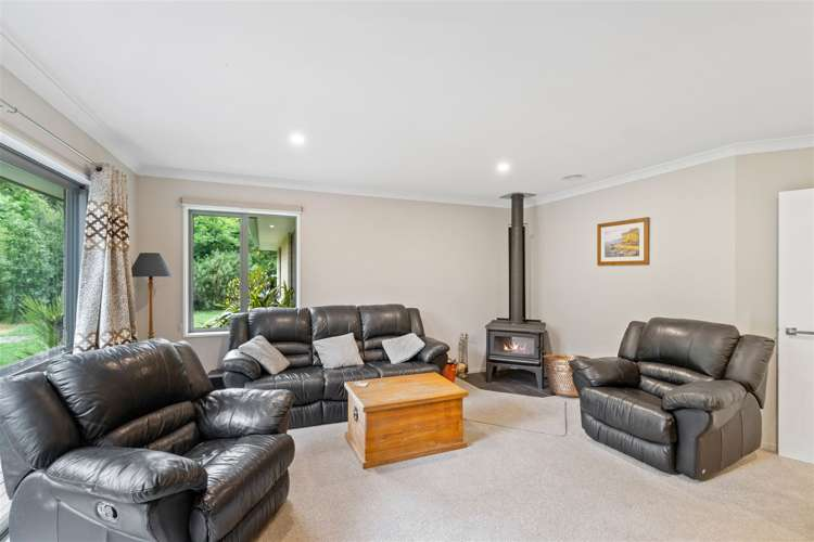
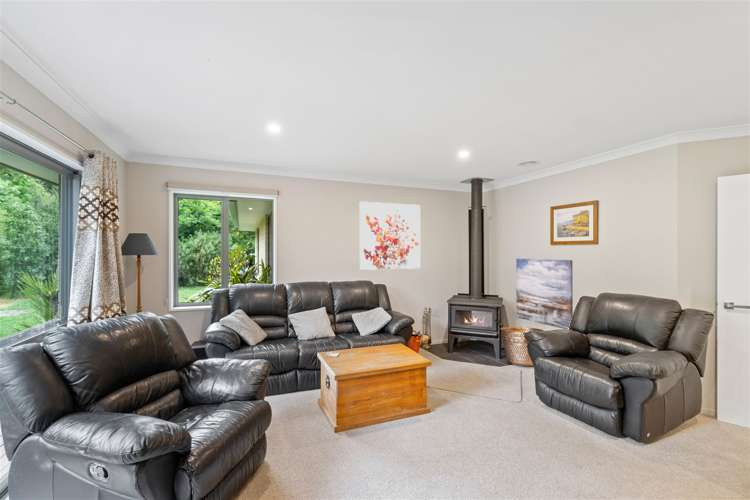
+ wall art (542, 291)
+ wall art (391, 236)
